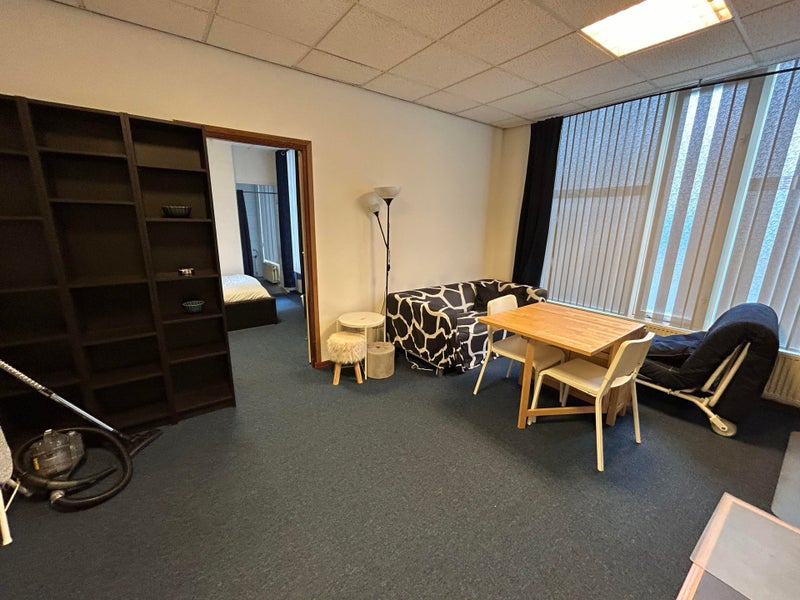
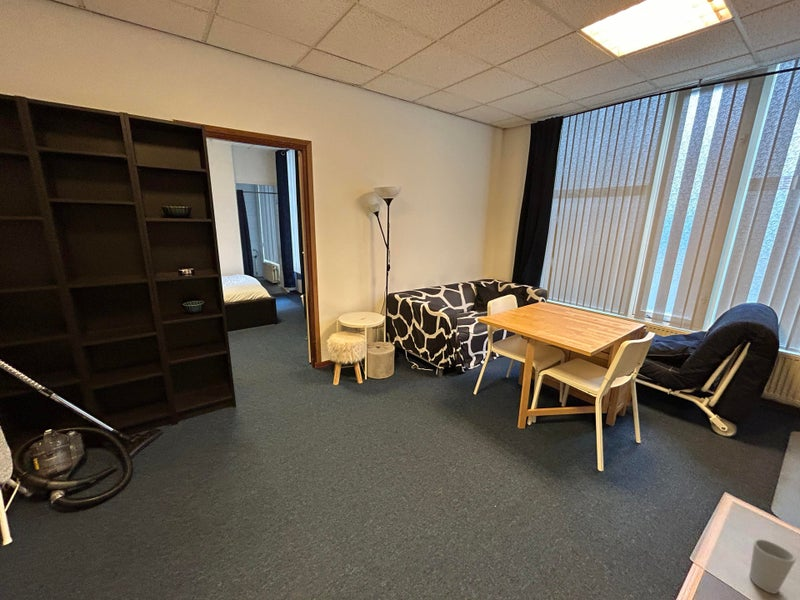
+ cup (769, 565)
